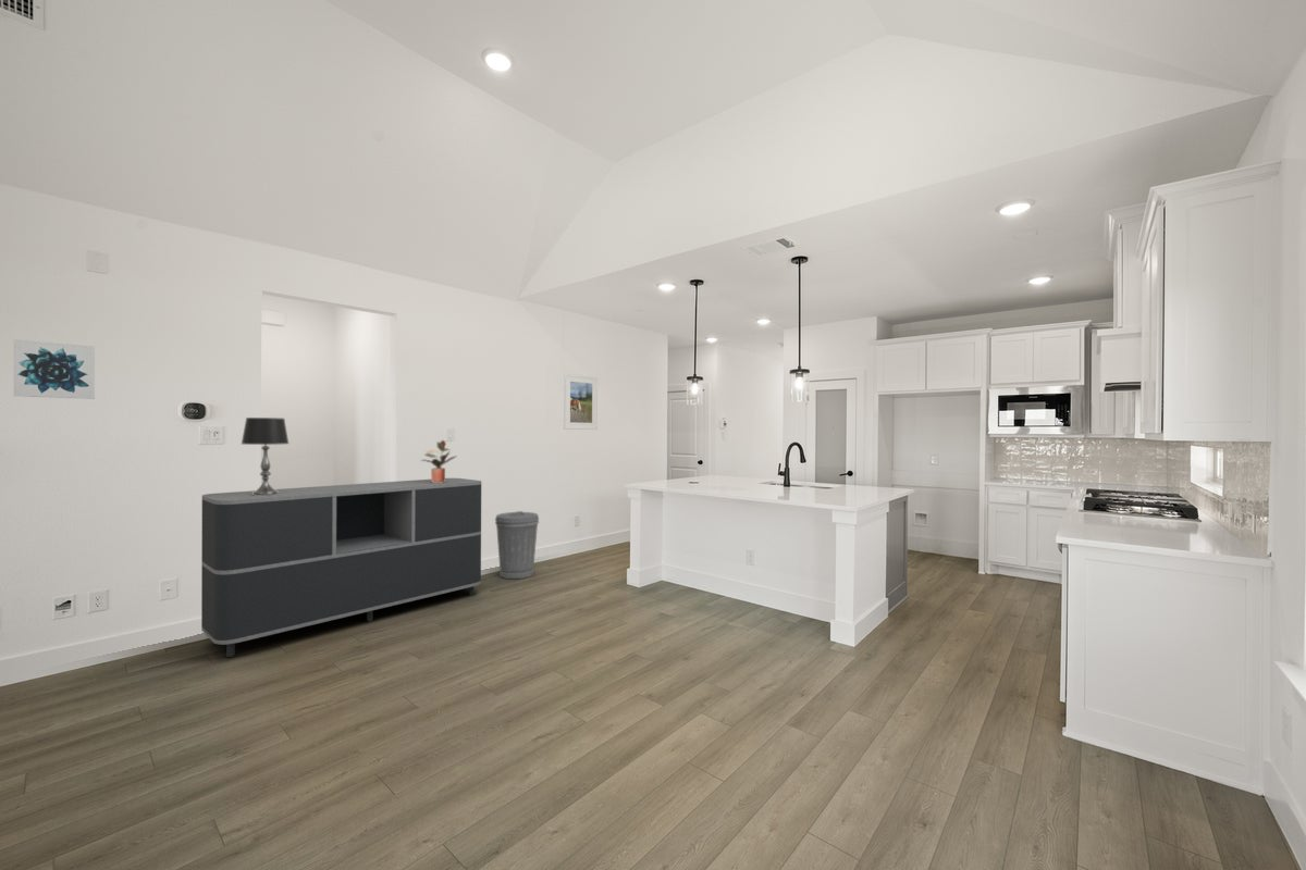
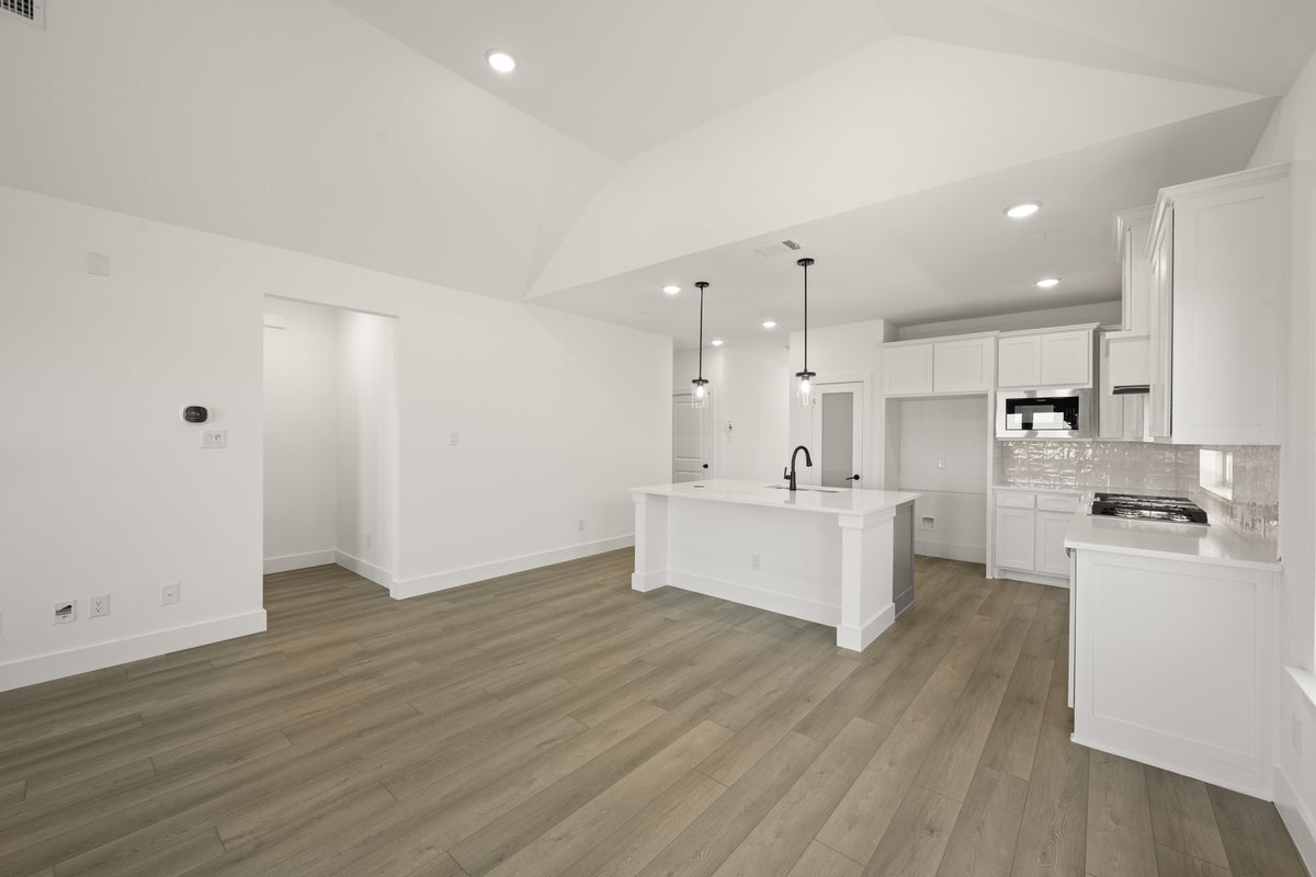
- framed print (580, 402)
- trash can (517, 543)
- wall art (54, 370)
- table lamp (264, 456)
- potted plant (439, 460)
- sideboard (360, 550)
